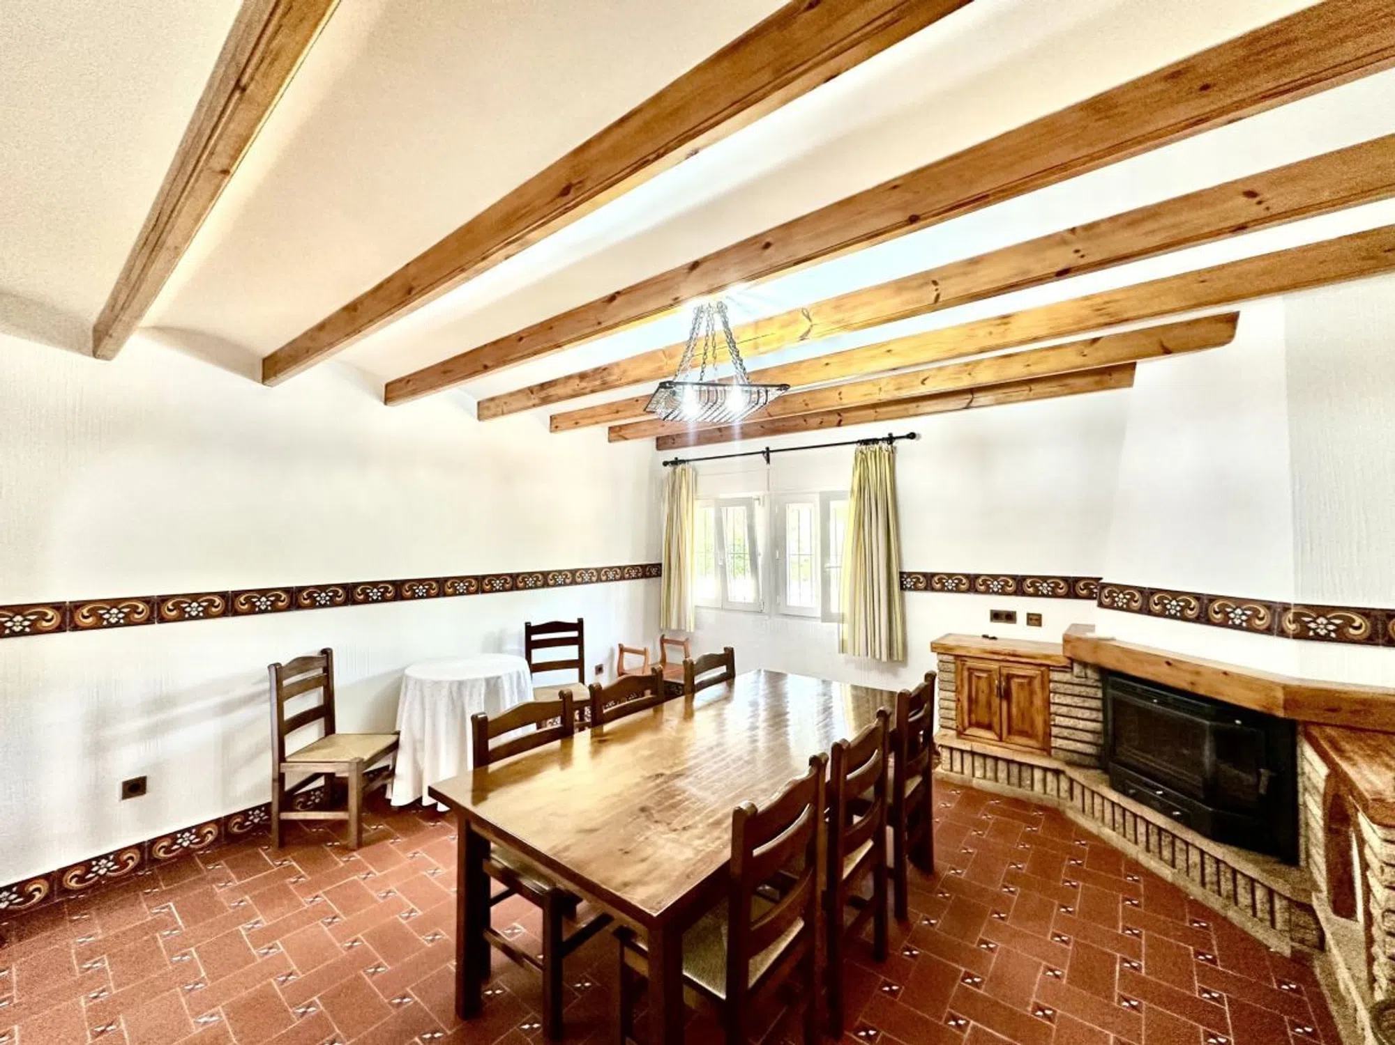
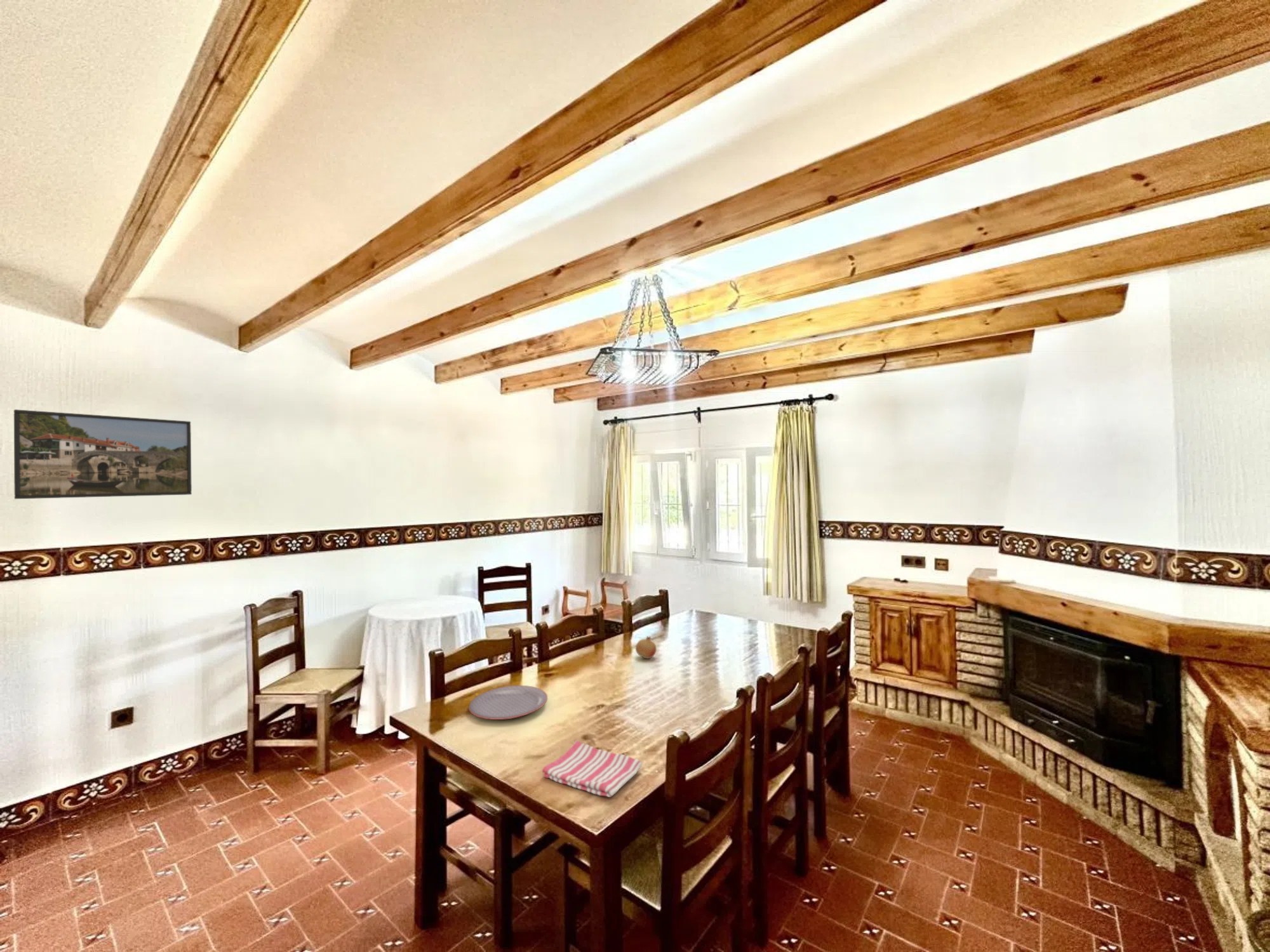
+ fruit (646, 647)
+ dish towel (592, 767)
+ plate (509, 703)
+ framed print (111, 456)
